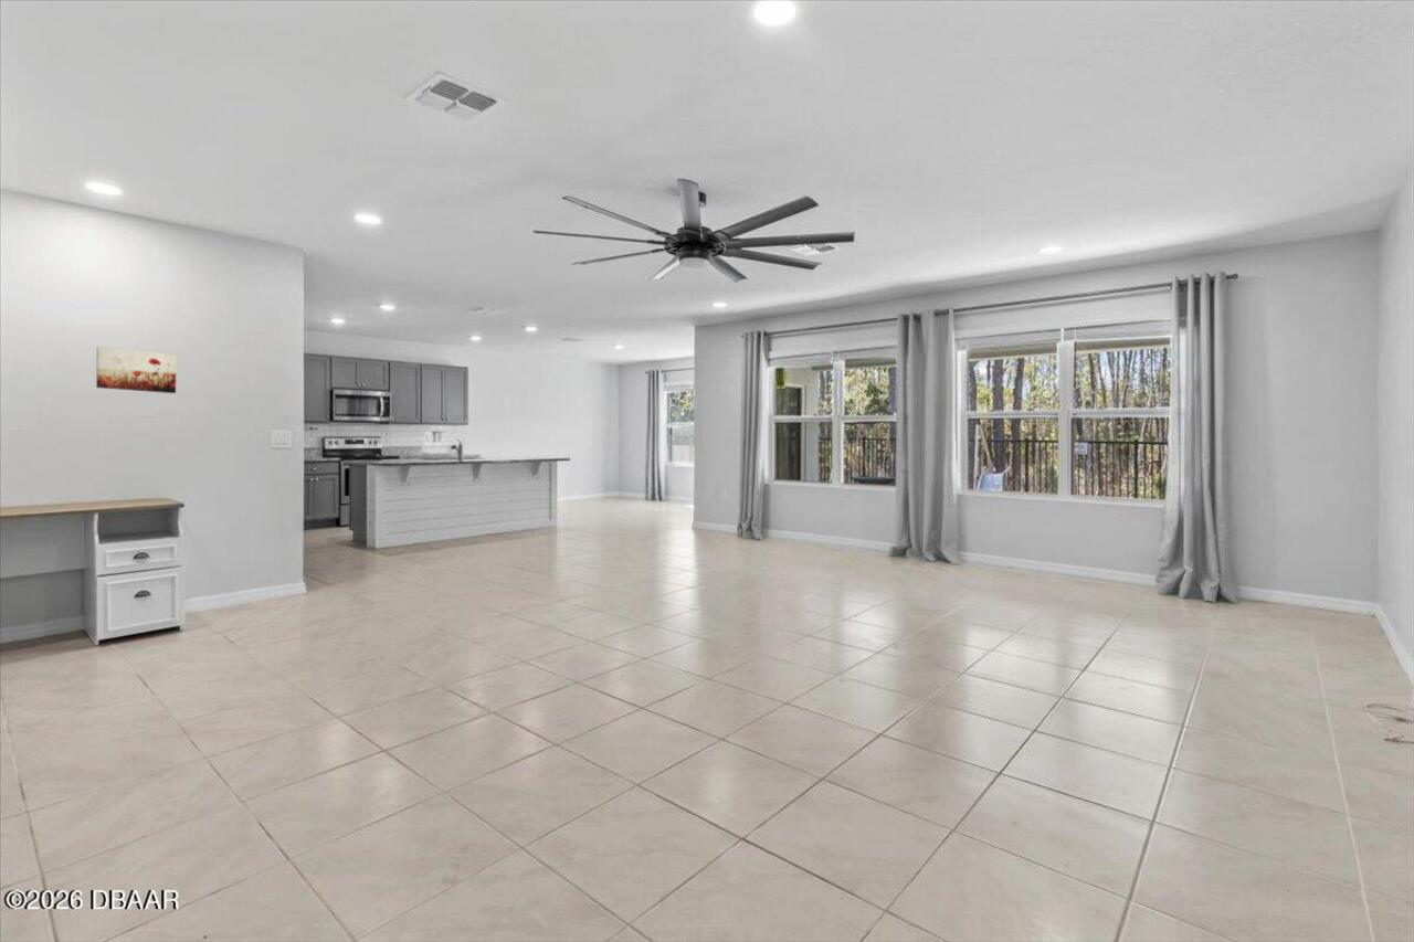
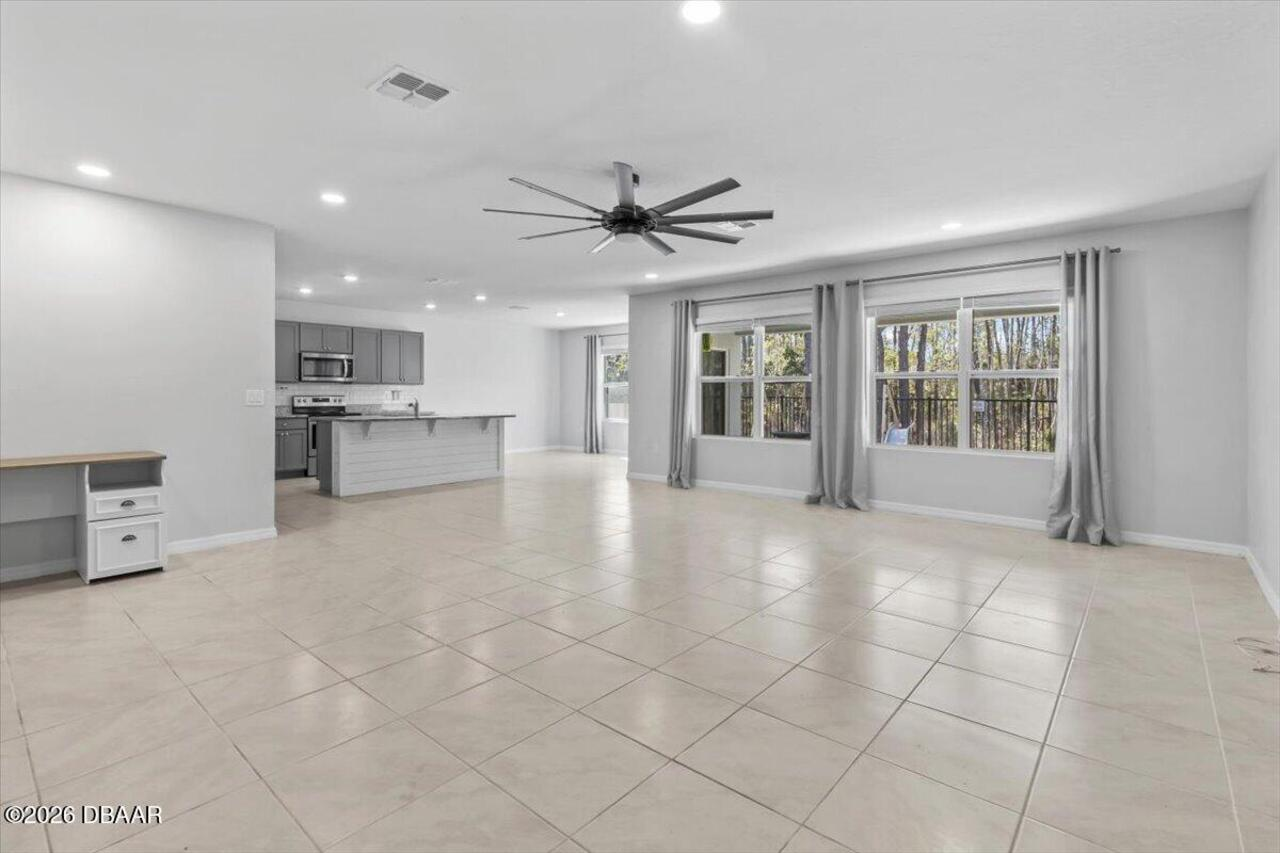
- wall art (137, 370)
